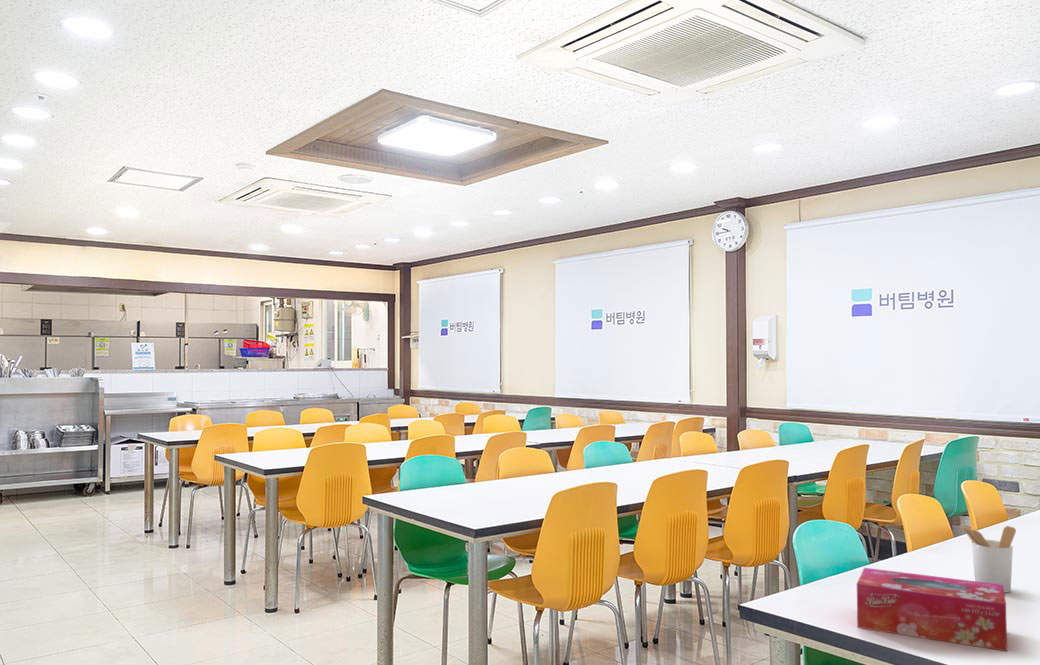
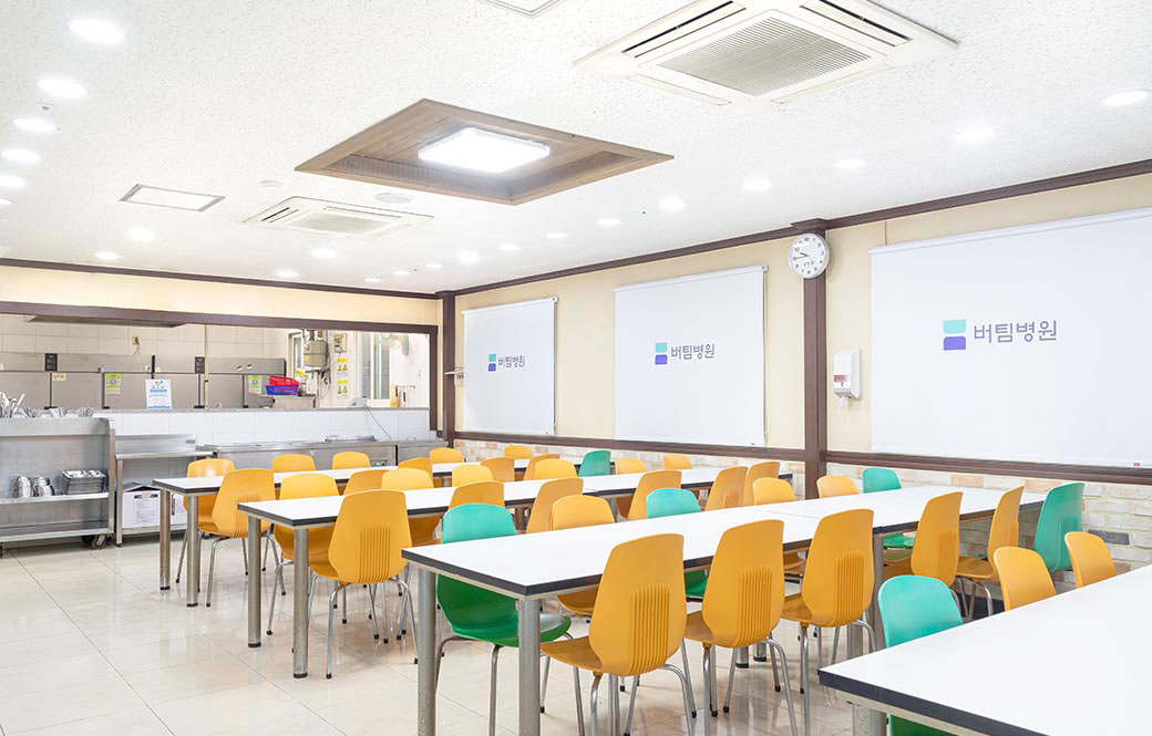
- utensil holder (985, 555)
- tissue box (930, 606)
